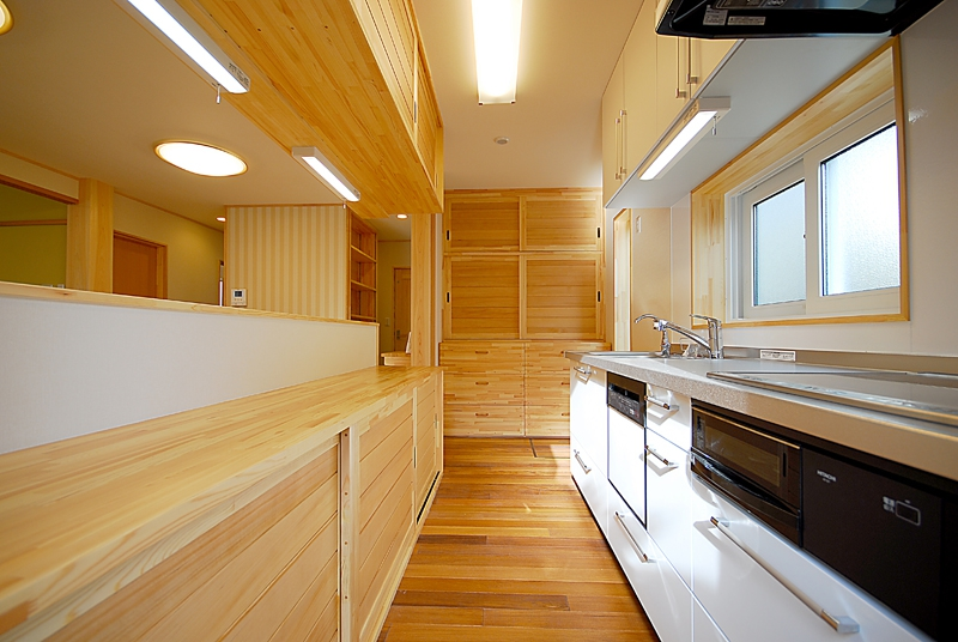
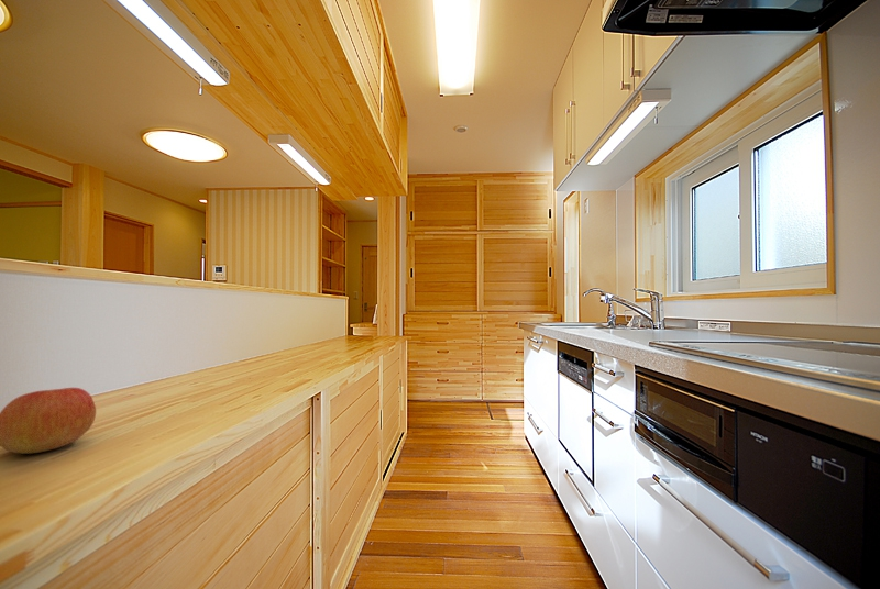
+ apple (48, 416)
